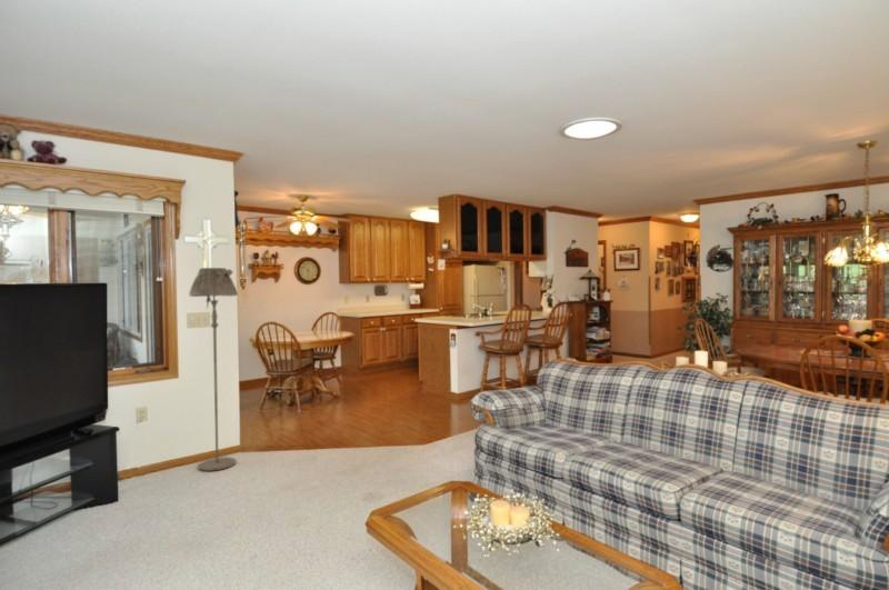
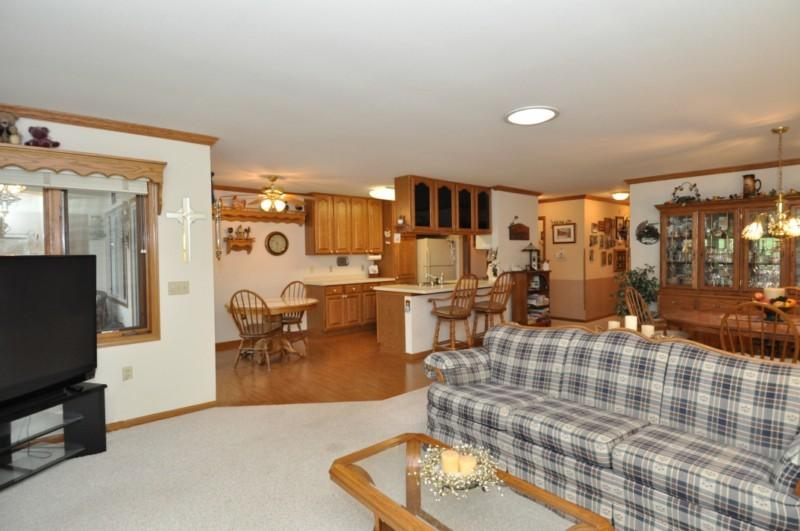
- floor lamp (214, 367)
